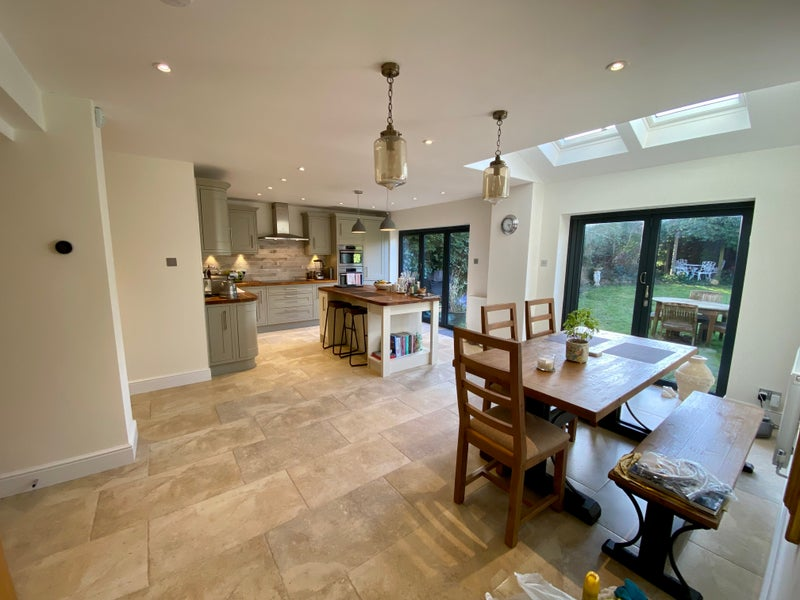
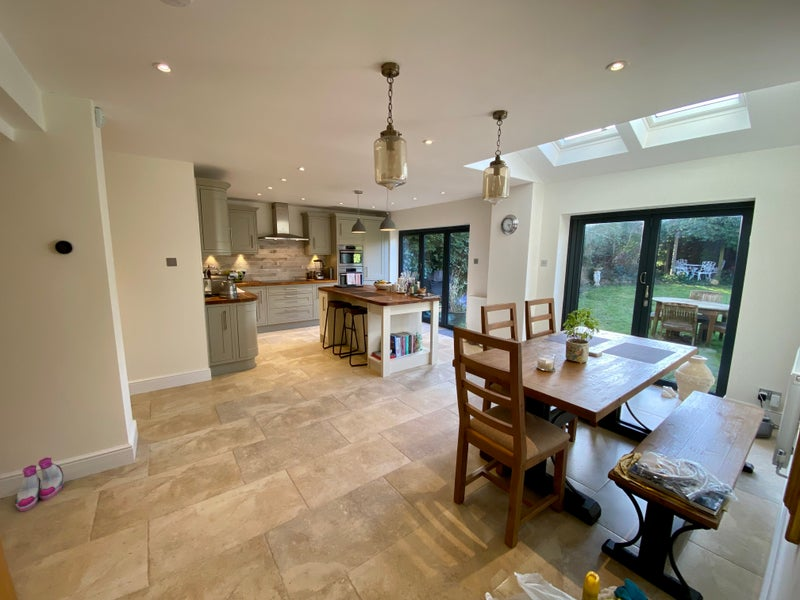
+ boots (38, 479)
